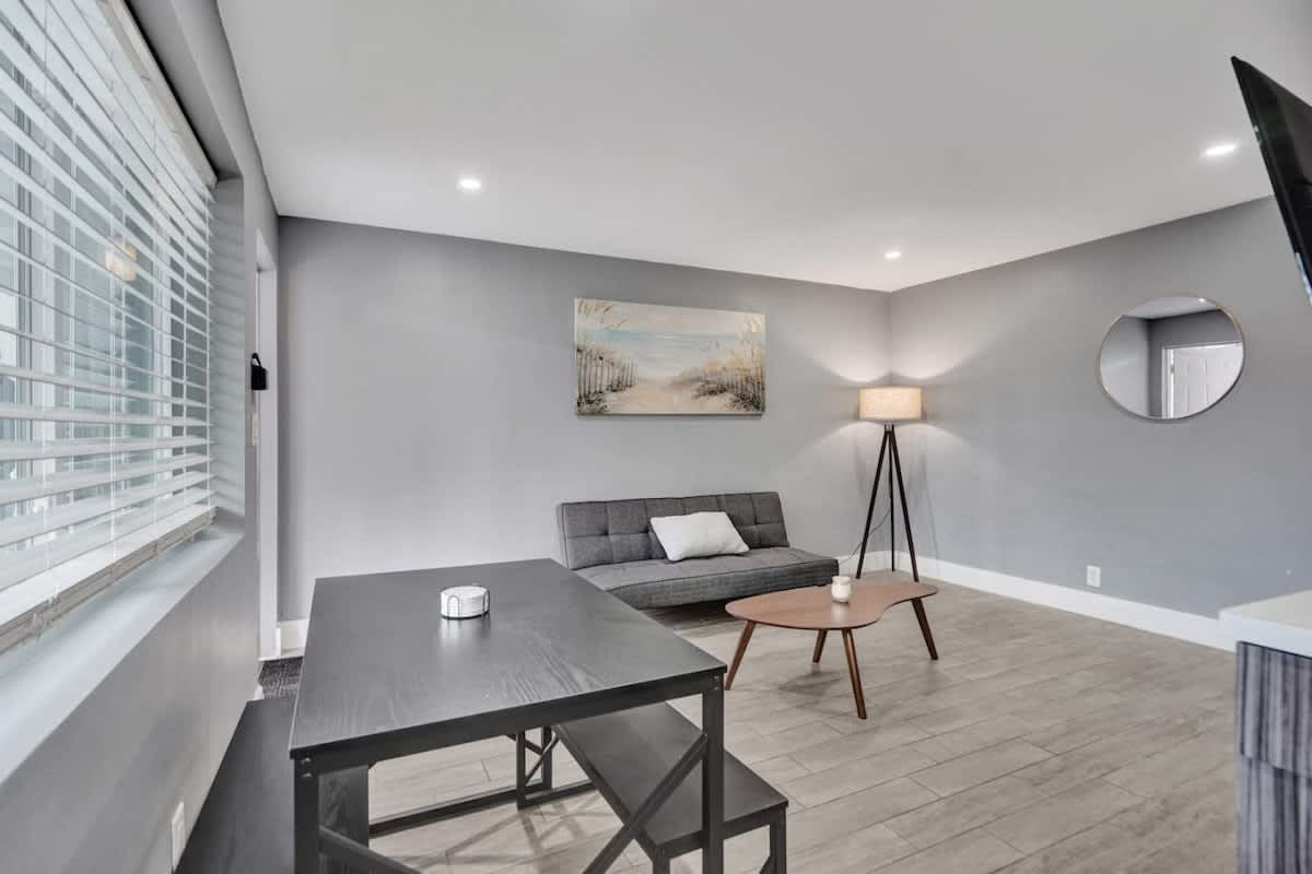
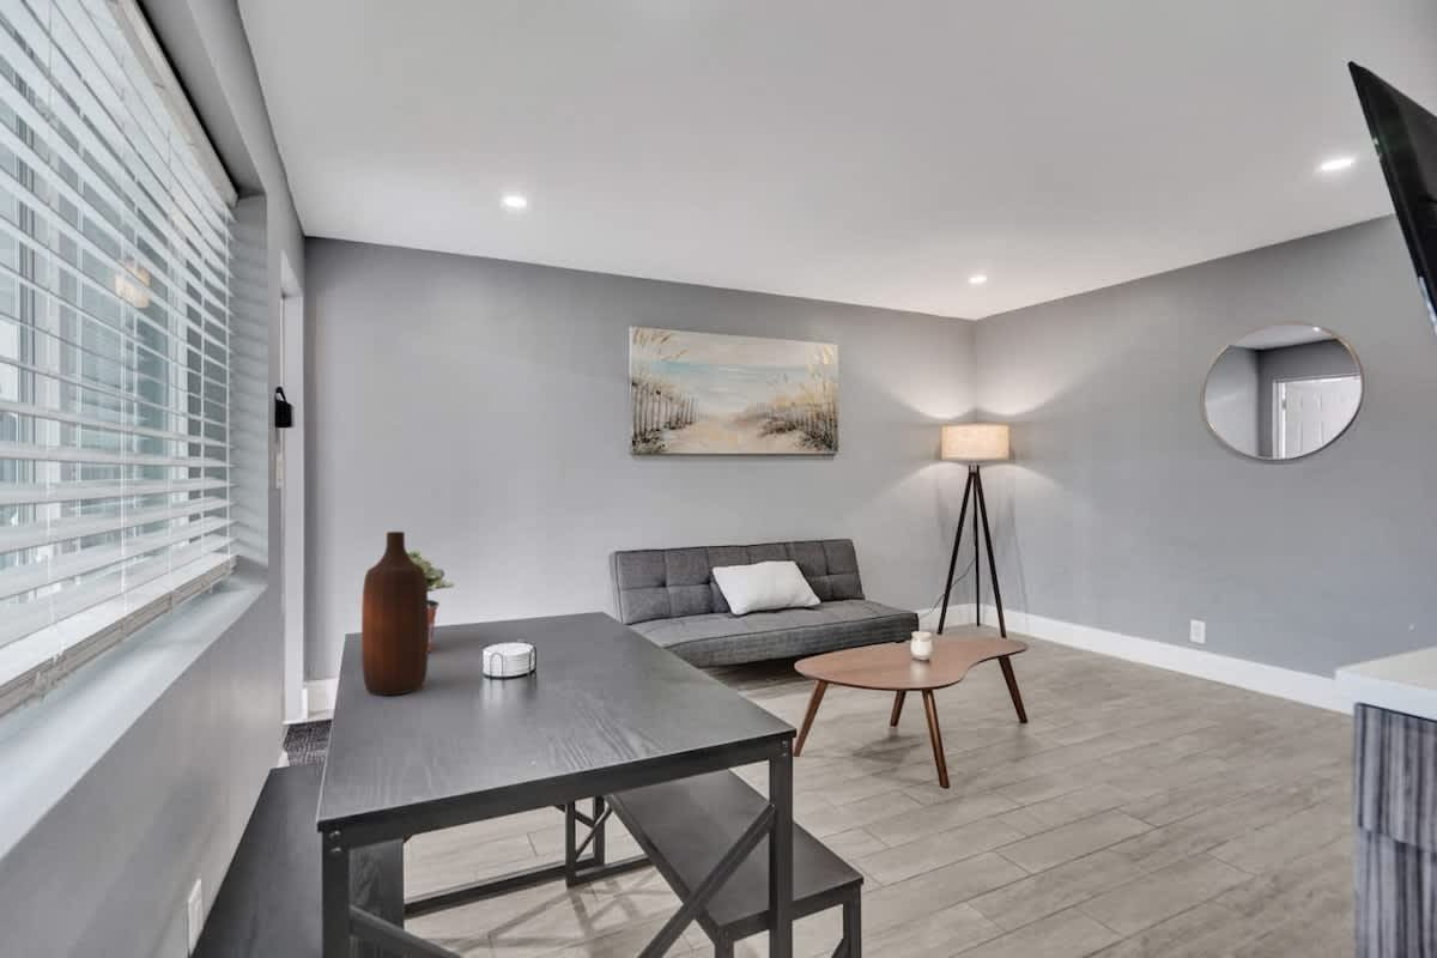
+ potted plant (428, 601)
+ bottle (395, 610)
